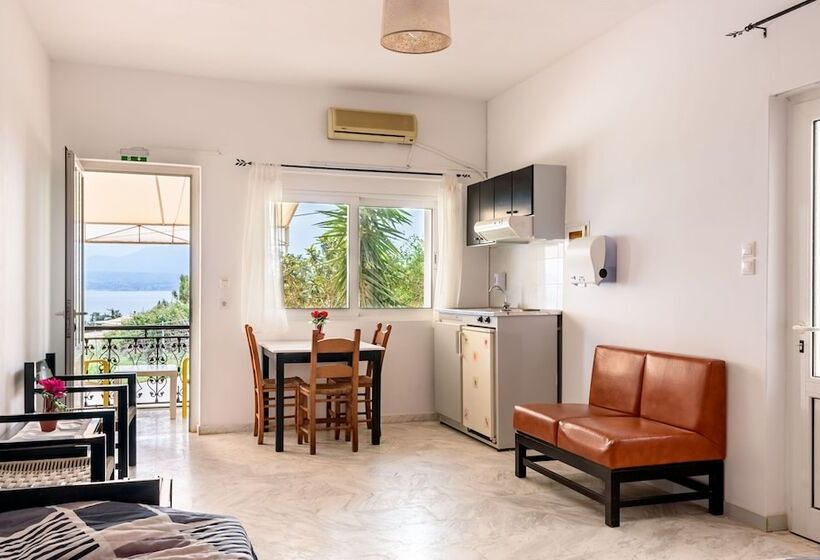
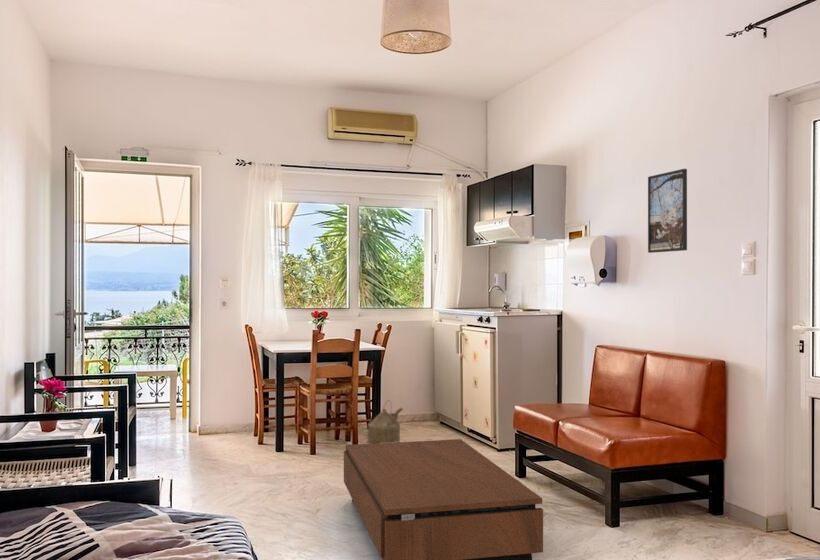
+ coffee table (428, 500)
+ watering can (382, 427)
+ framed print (666, 212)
